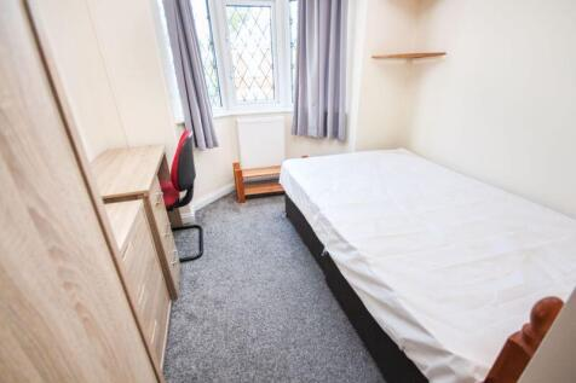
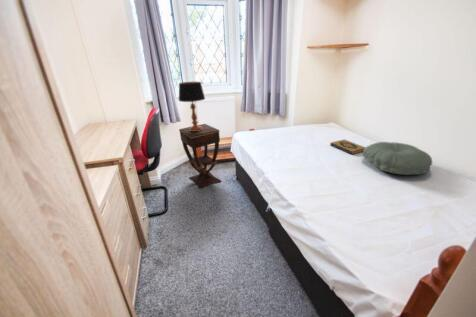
+ side table (201, 156)
+ table lamp (193, 107)
+ hardback book (347, 146)
+ pillow (396, 156)
